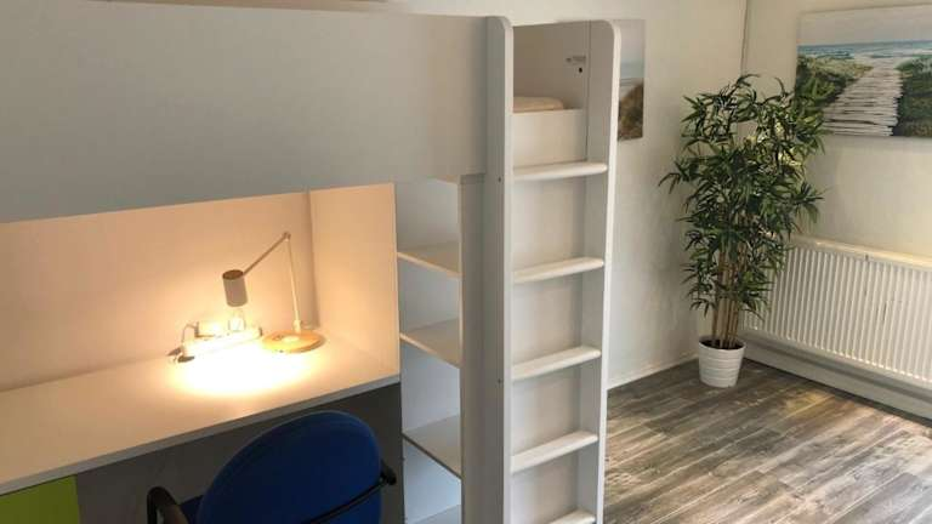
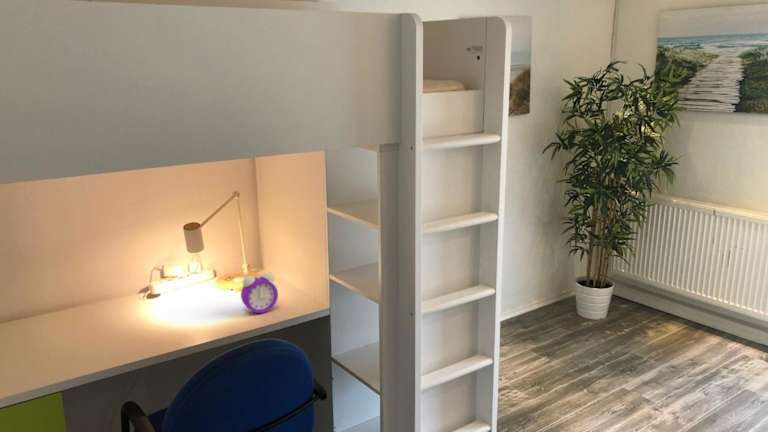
+ alarm clock (259, 292)
